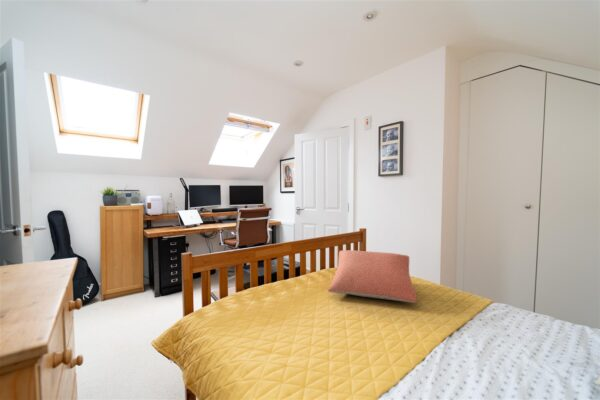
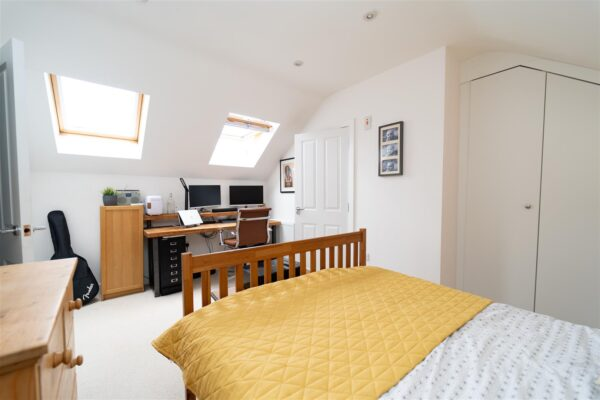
- pillow (371, 272)
